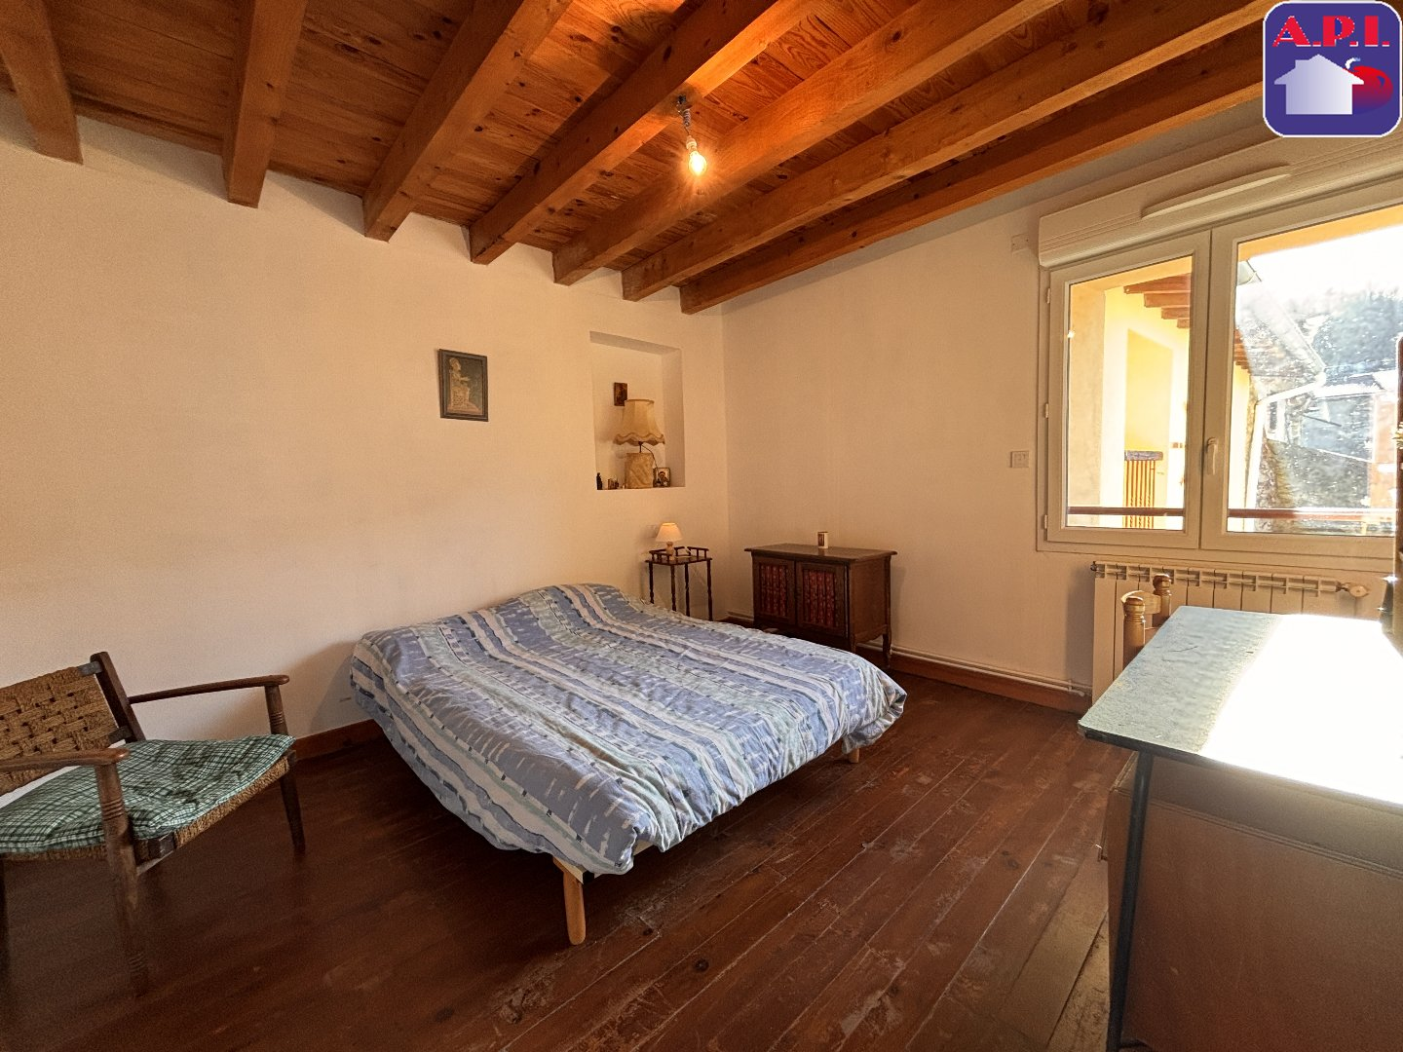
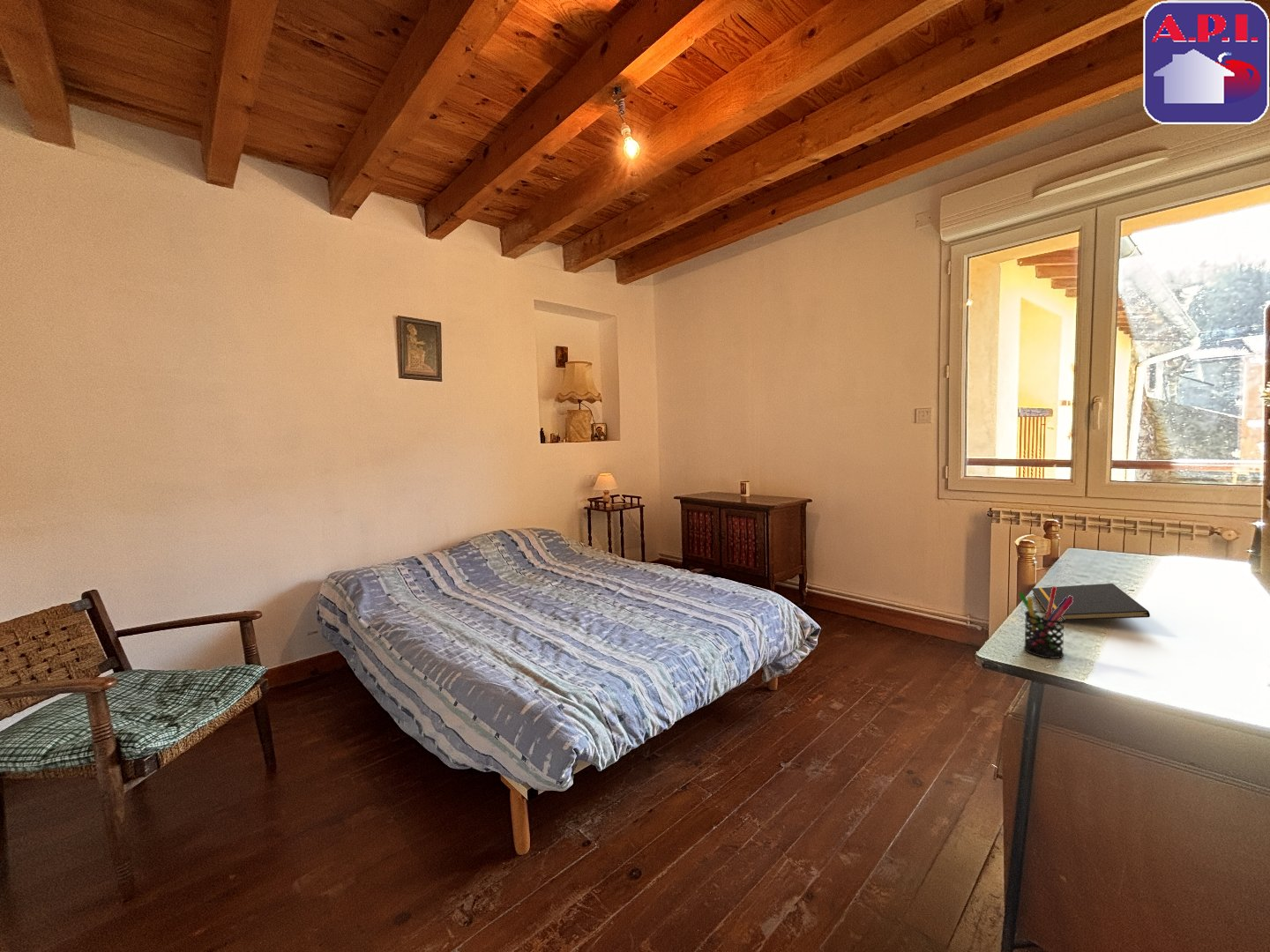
+ notepad (1083, 601)
+ pen holder (1041, 619)
